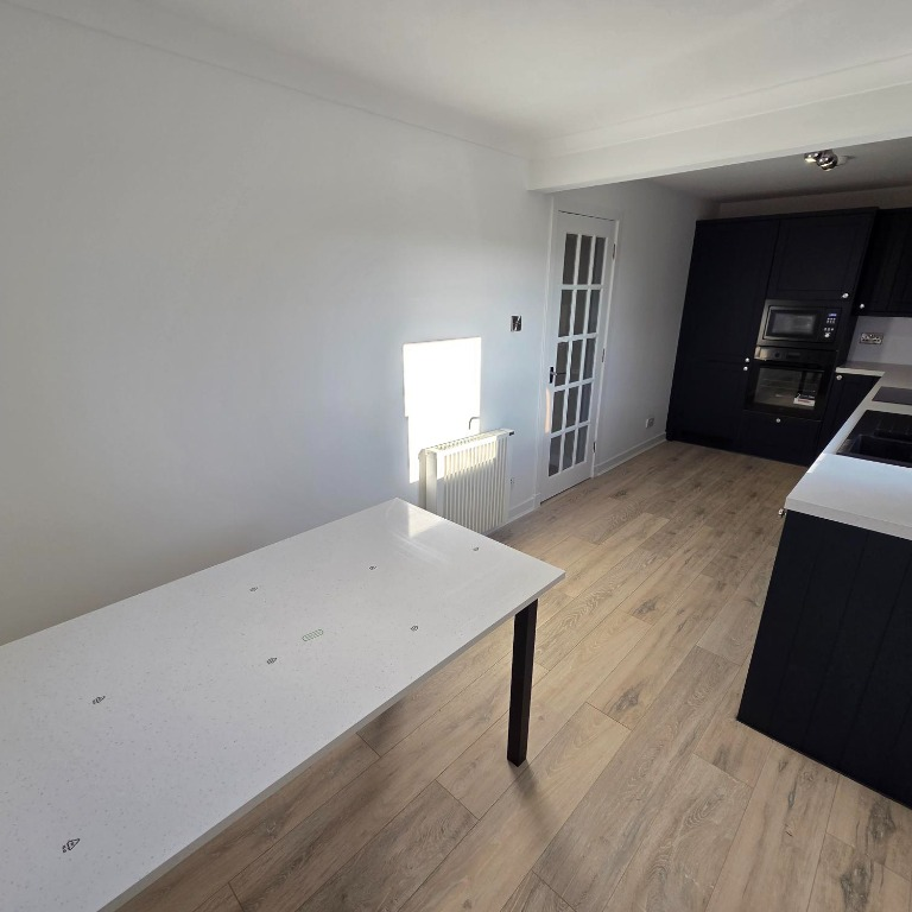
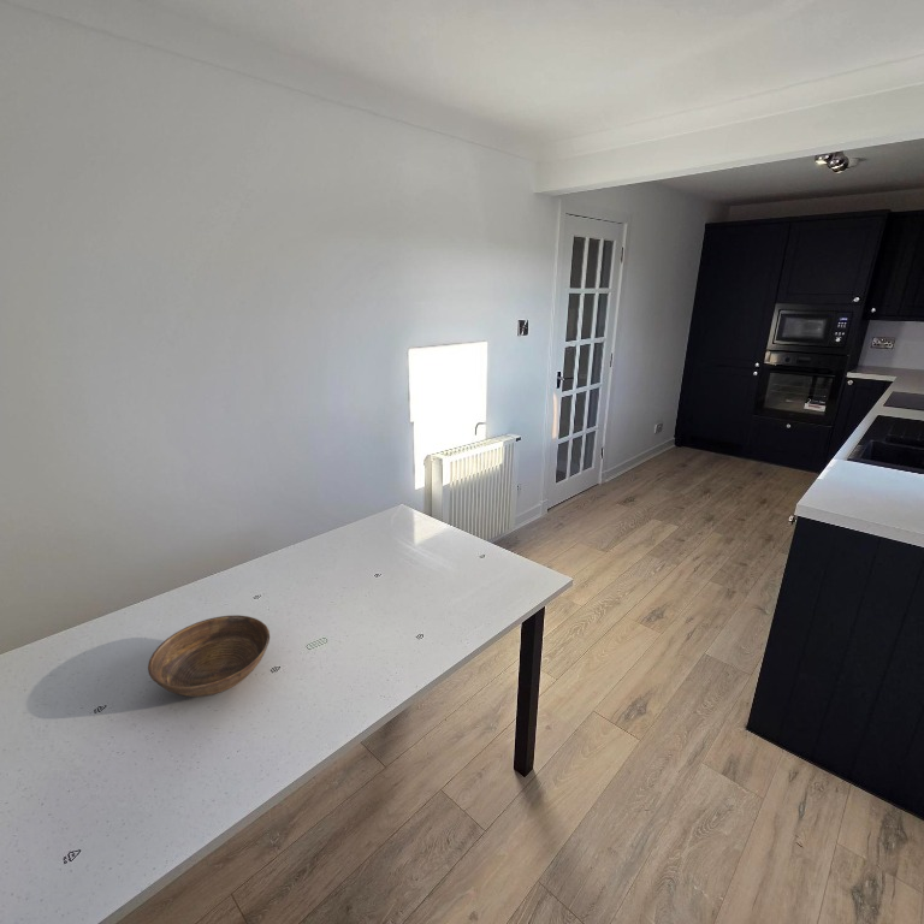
+ bowl (214, 662)
